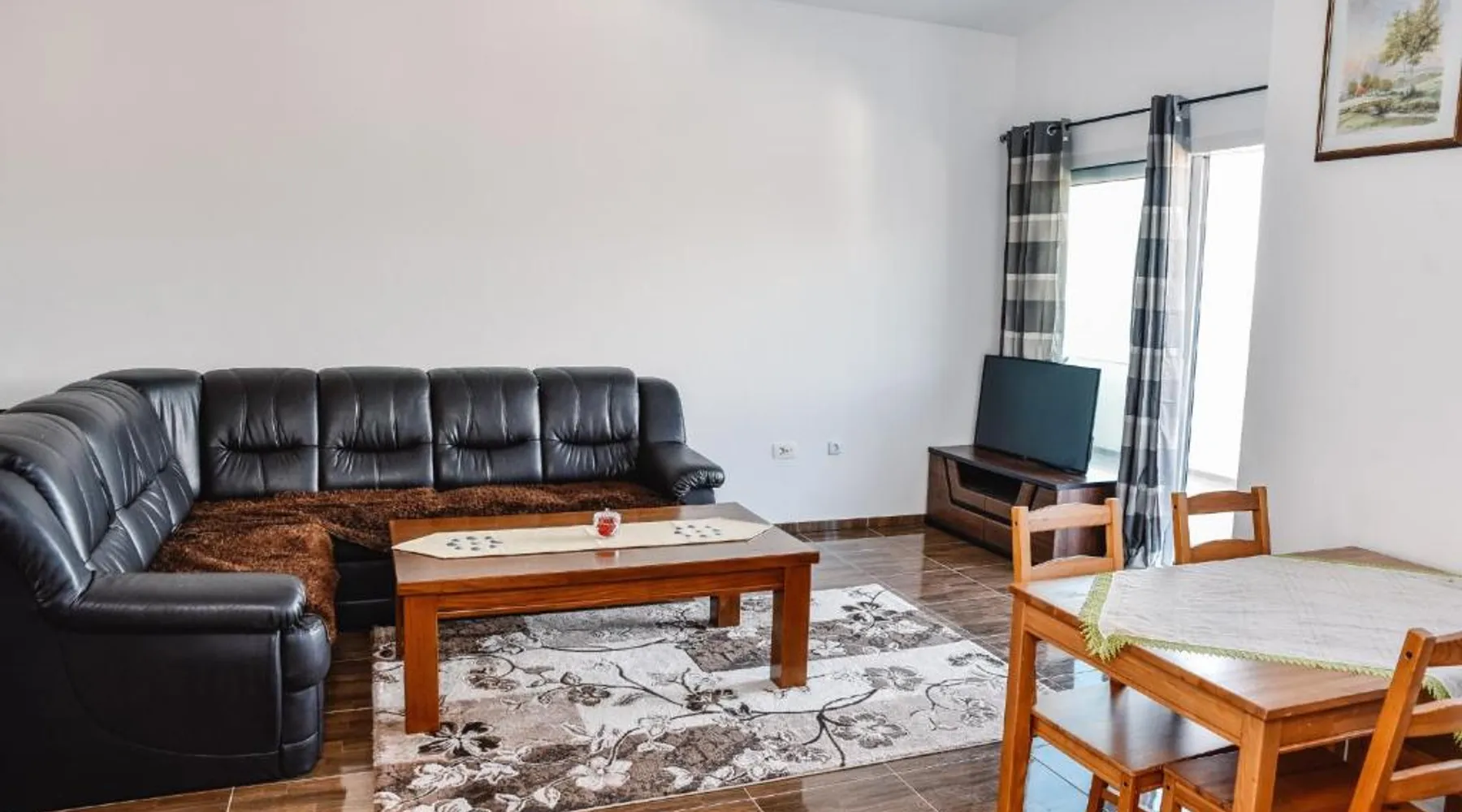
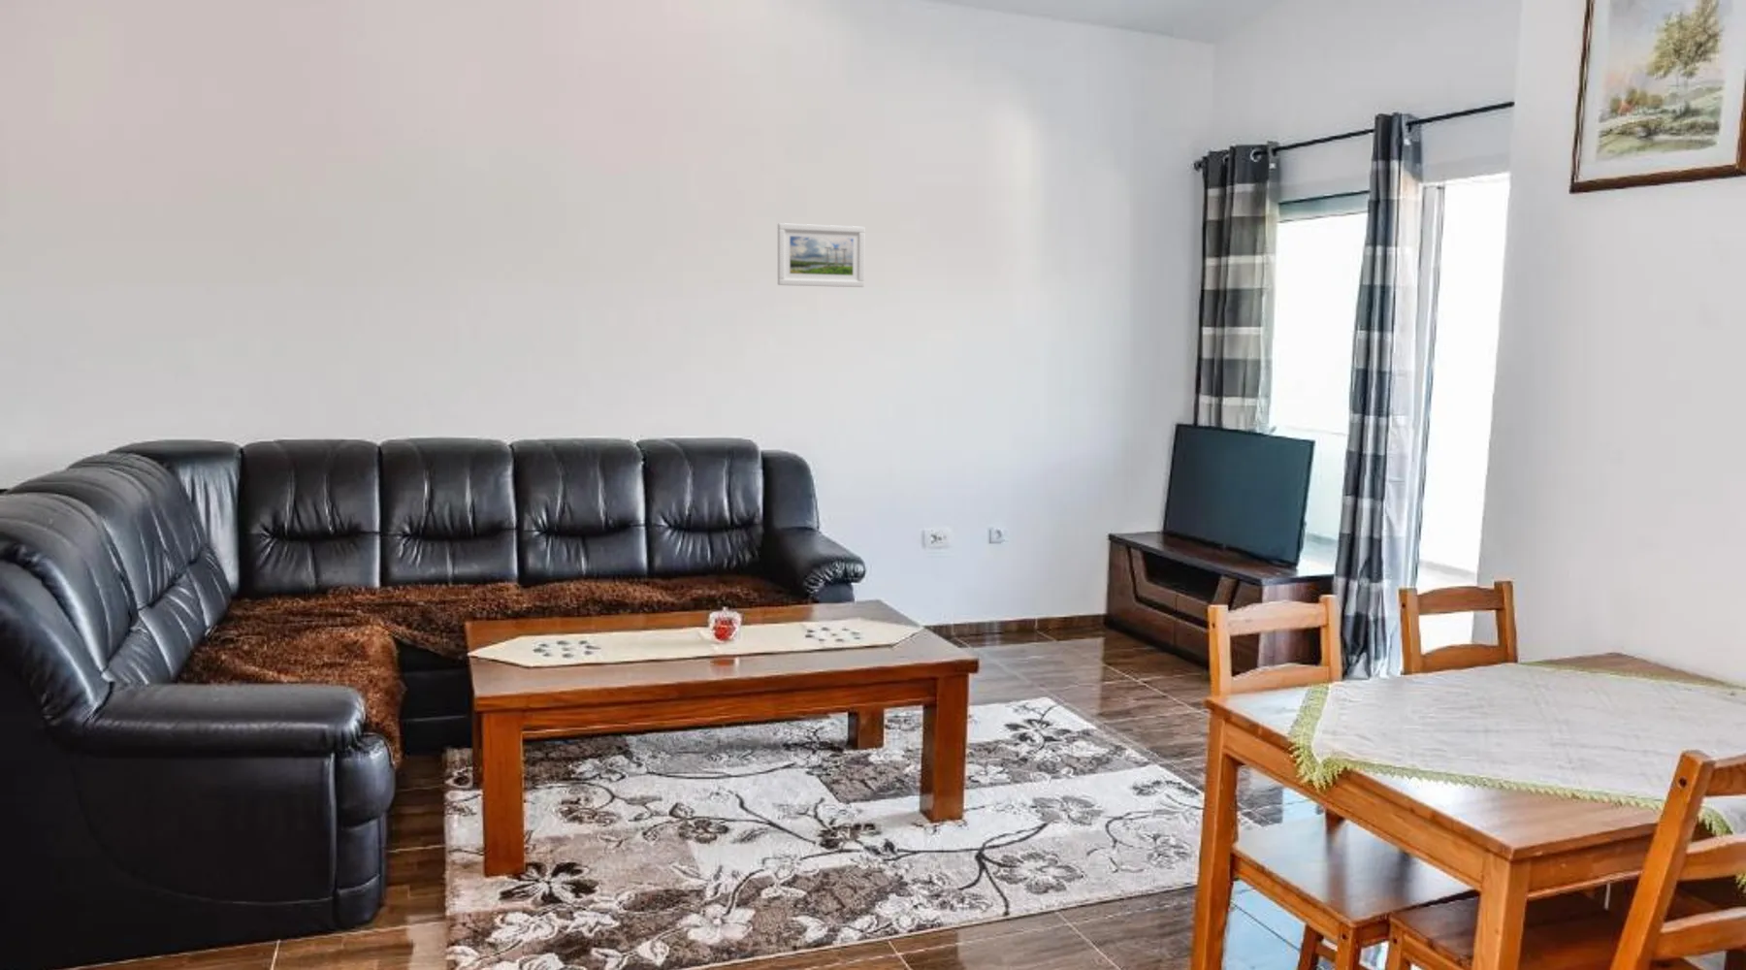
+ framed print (820, 256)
